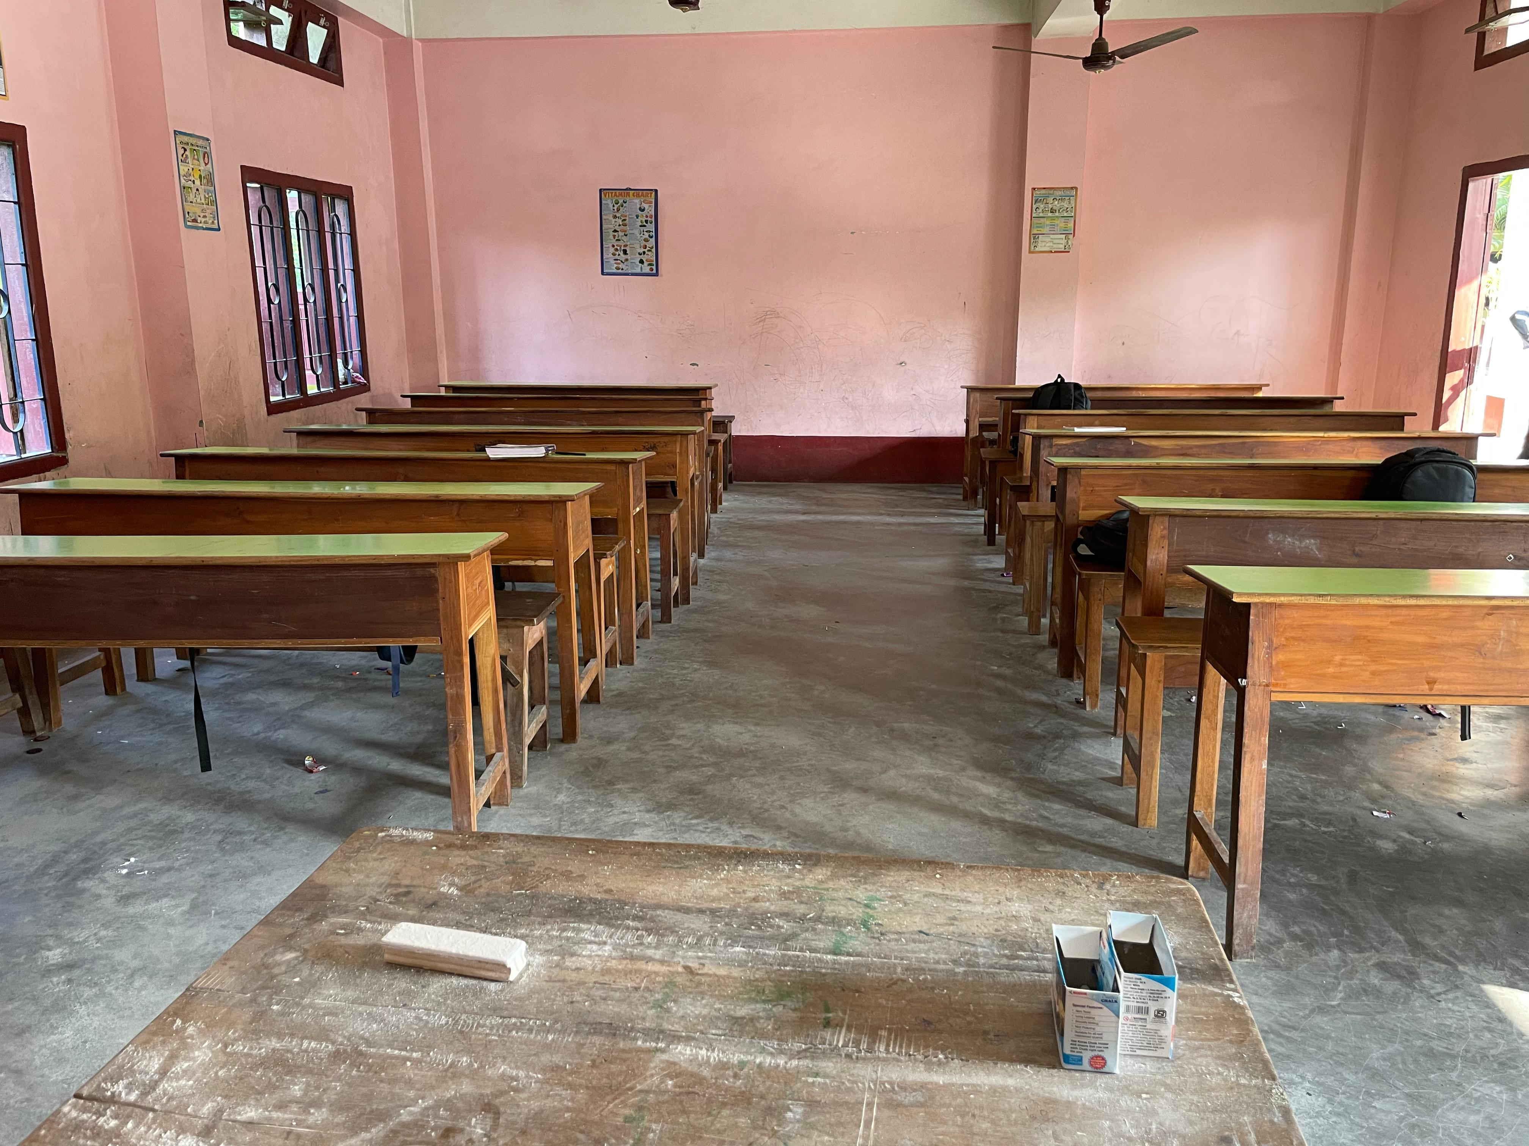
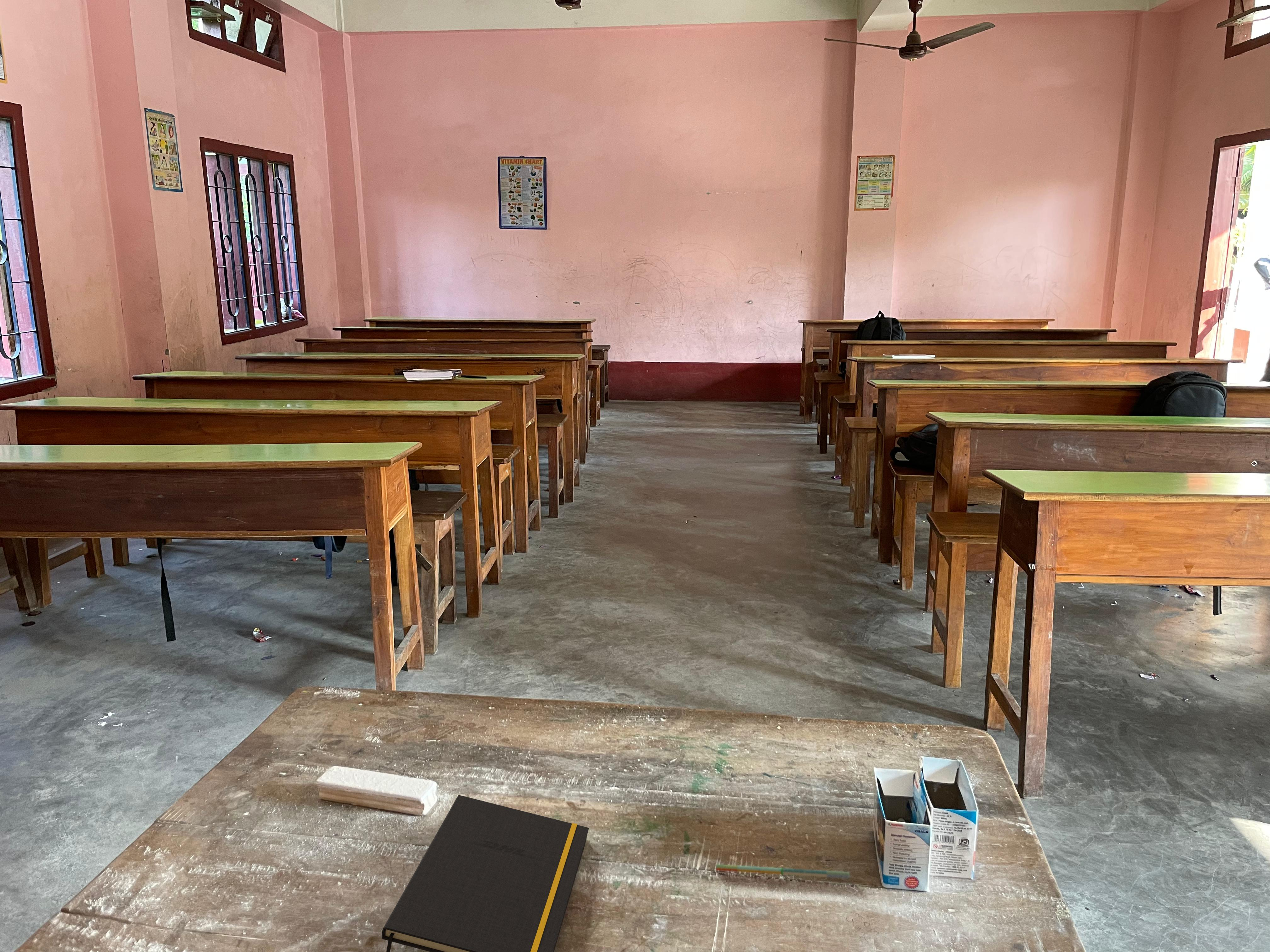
+ notepad (496, 877)
+ pen (782, 871)
